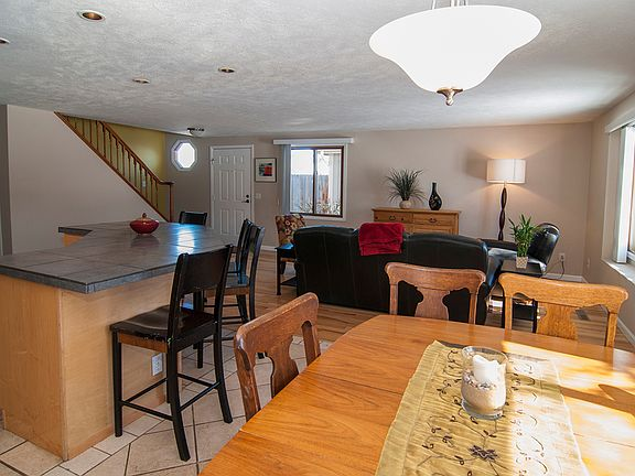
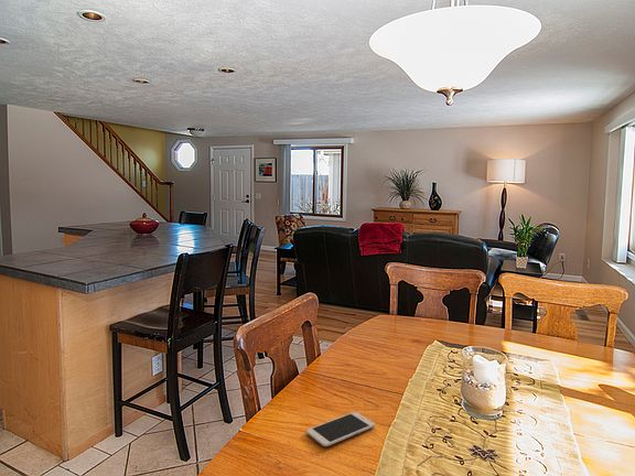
+ smartphone (341, 428)
